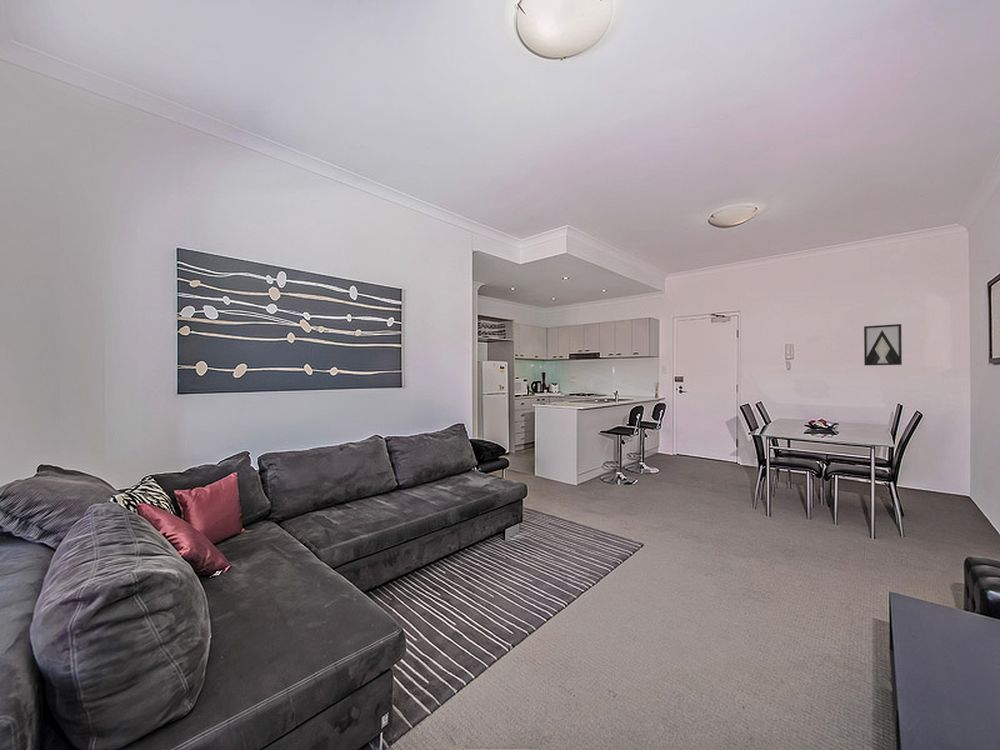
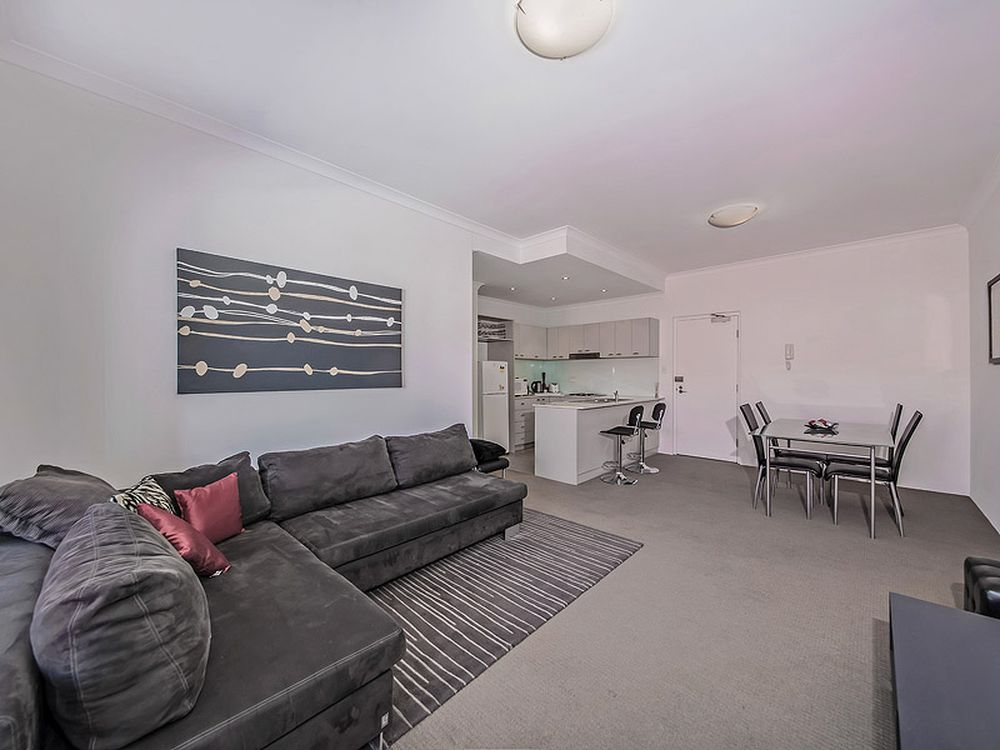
- wall art (882, 345)
